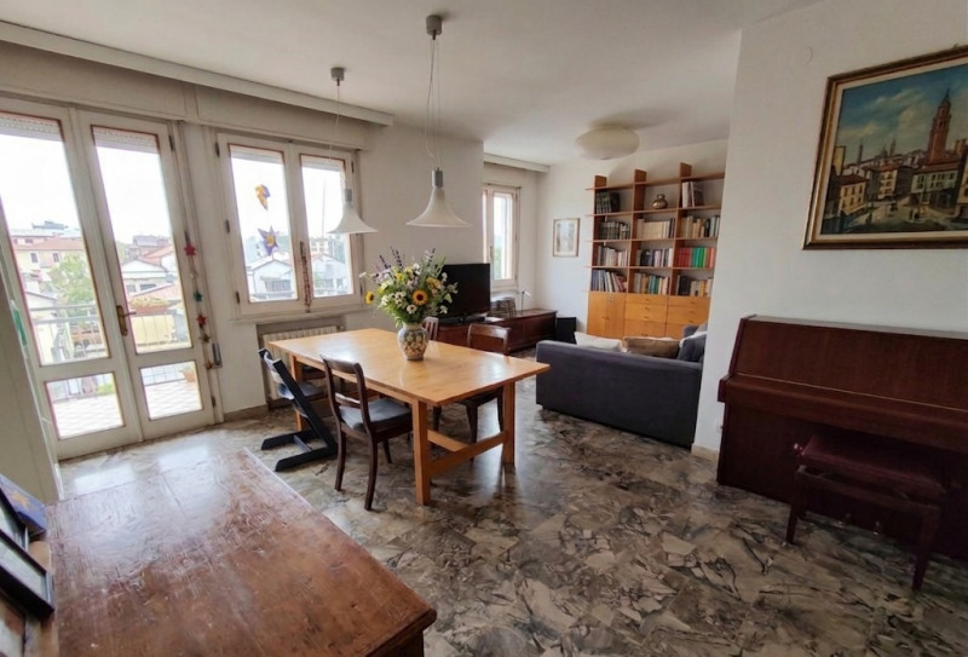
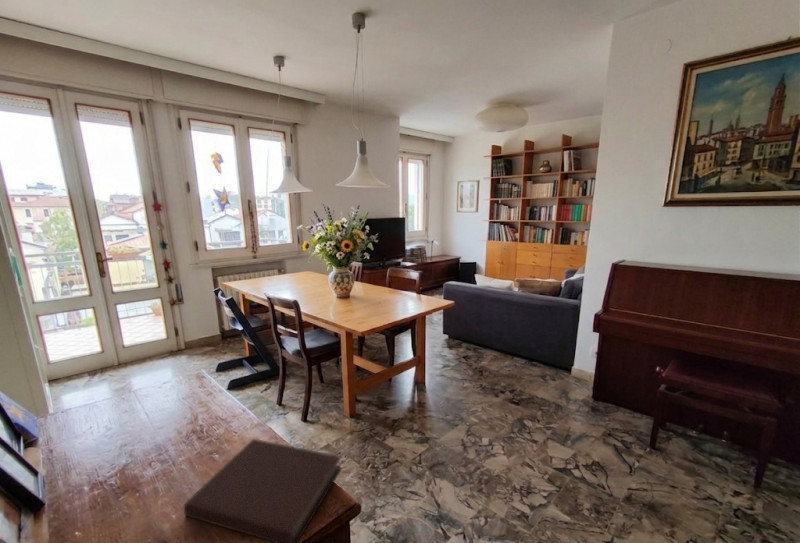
+ notebook (269, 484)
